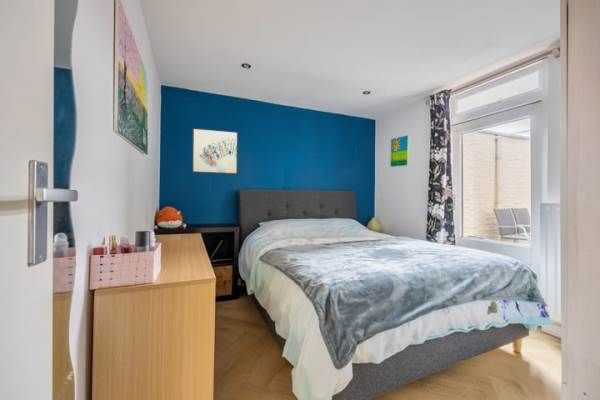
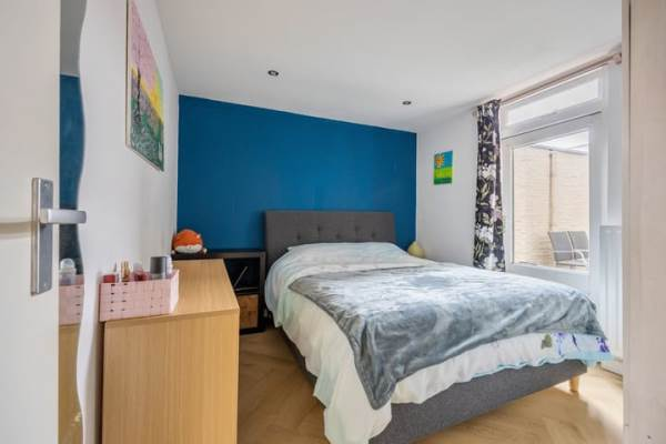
- wall art (215, 151)
